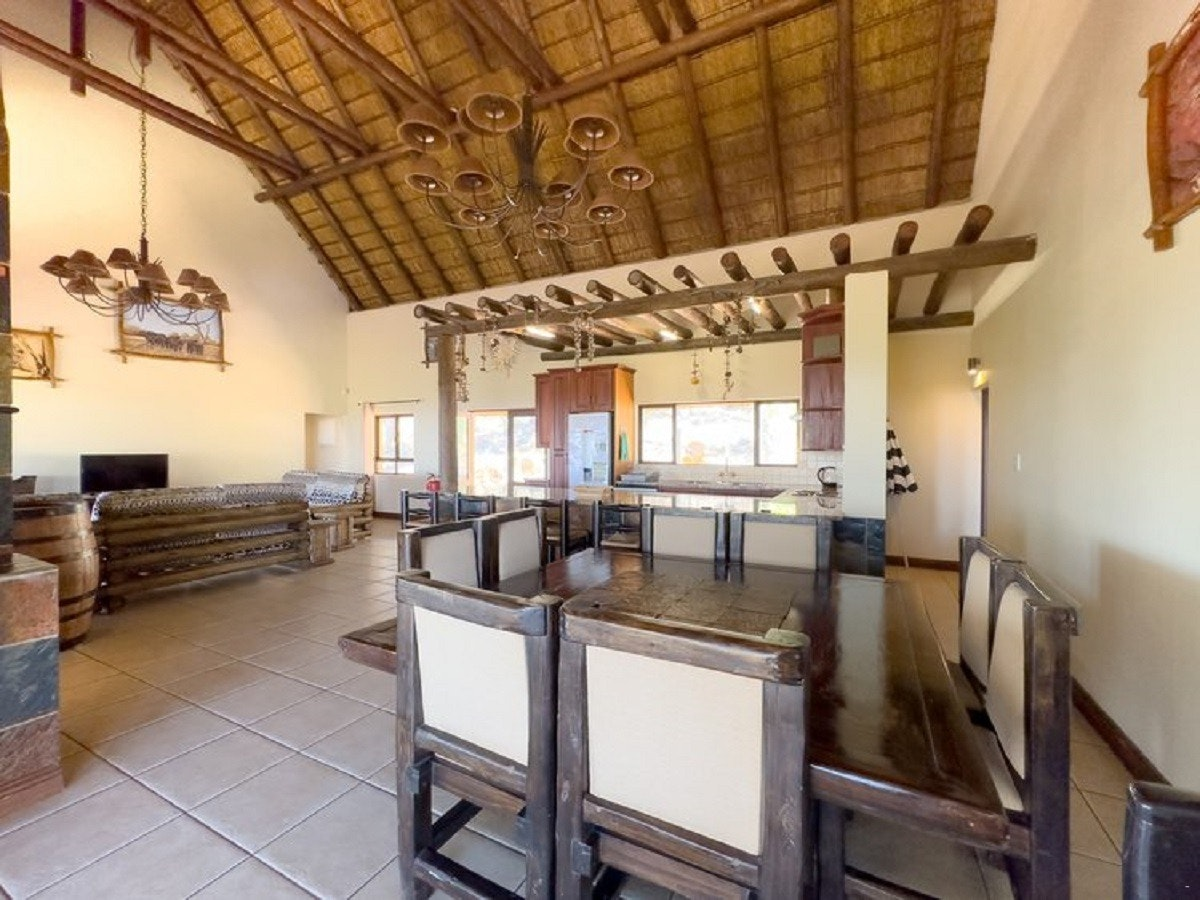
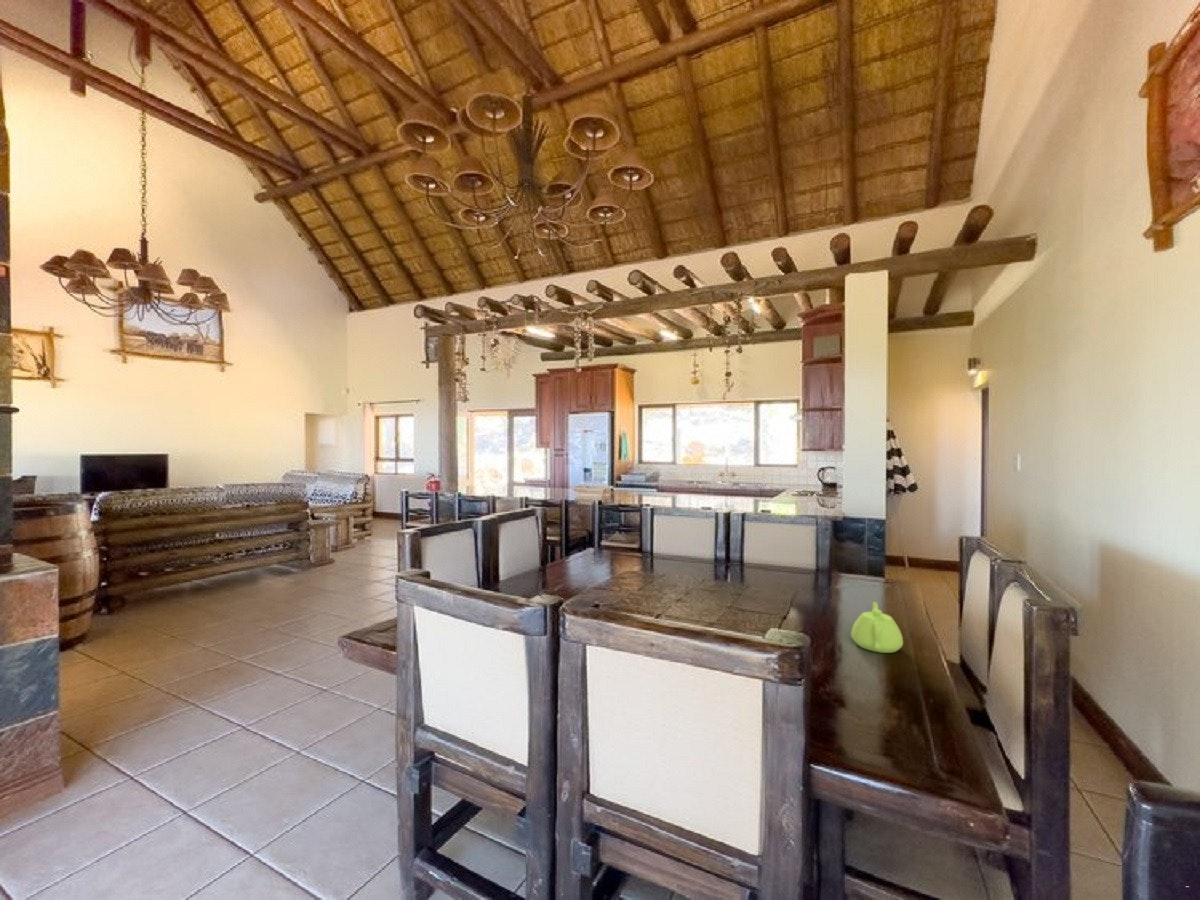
+ teapot (876, 626)
